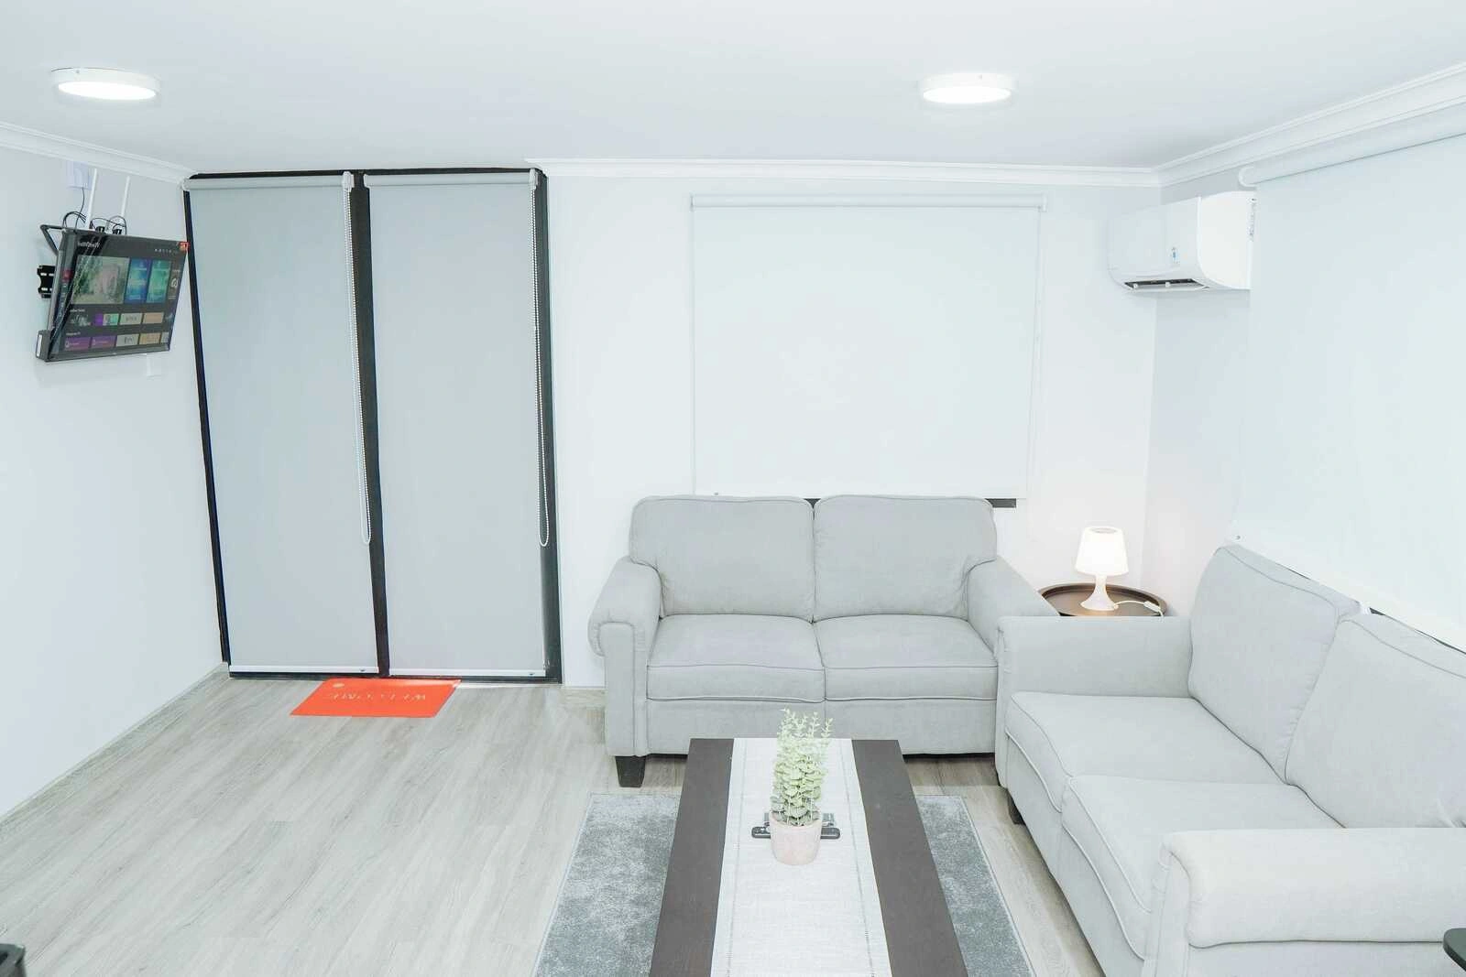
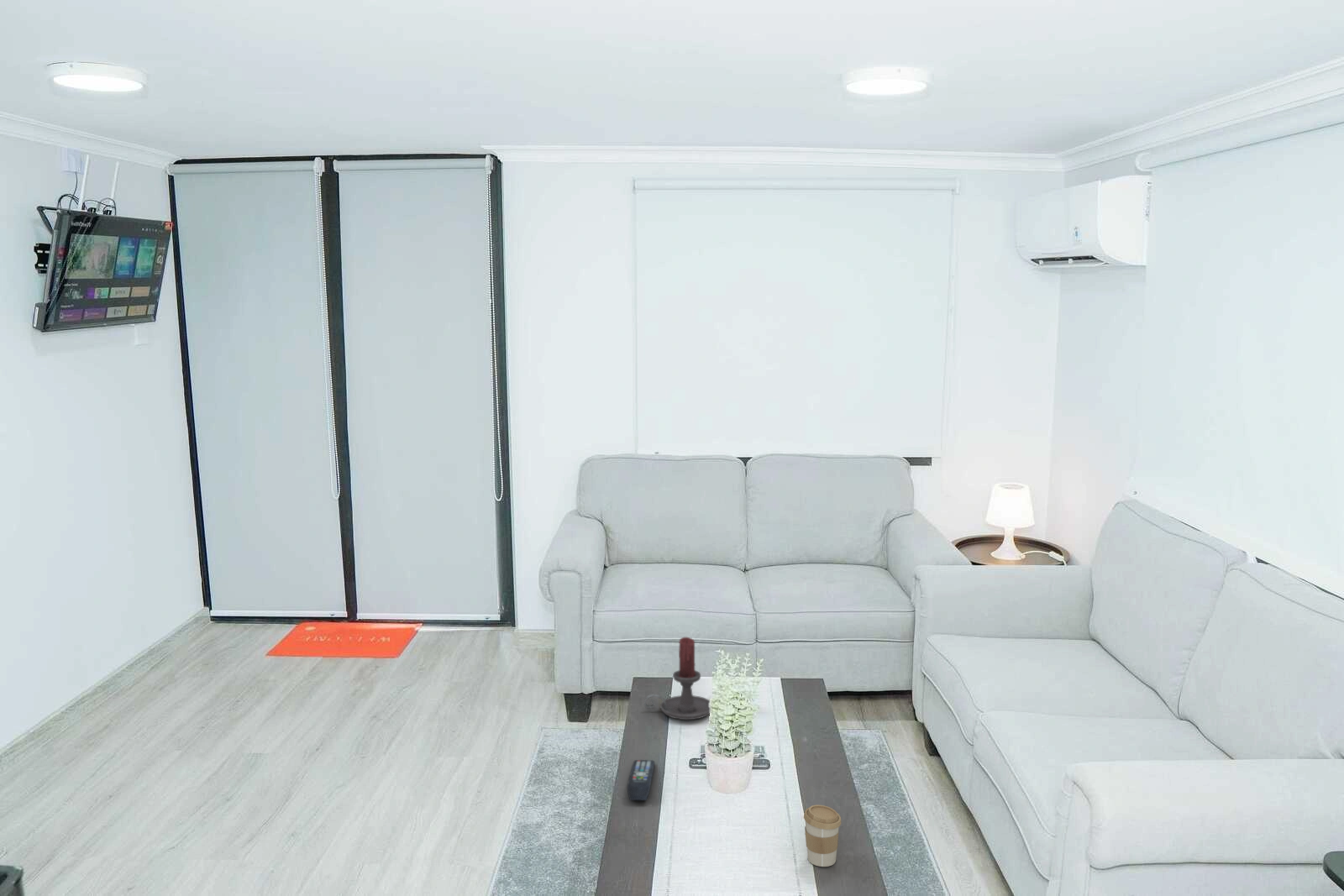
+ remote control (641, 777)
+ coffee cup (822, 835)
+ candle holder (679, 675)
